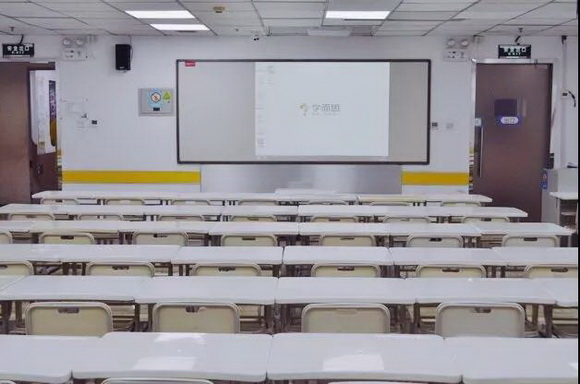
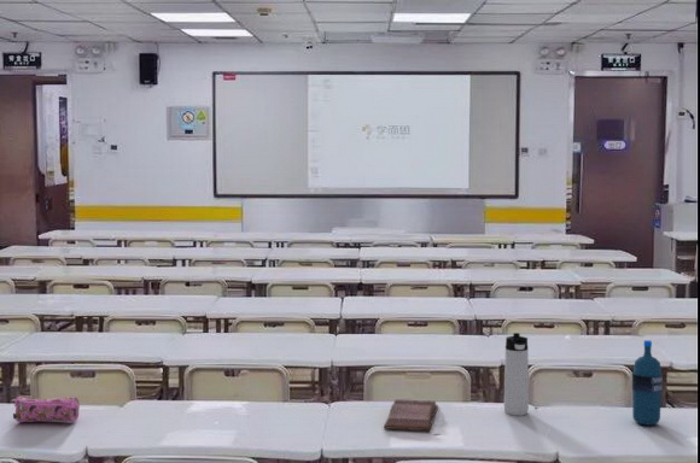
+ hardback book (412, 410)
+ pencil case (47, 409)
+ water bottle (647, 381)
+ thermos bottle (517, 374)
